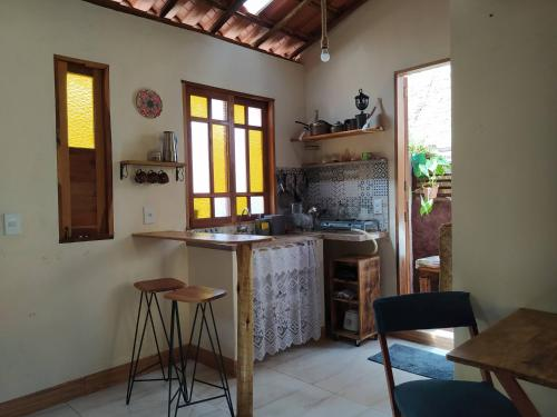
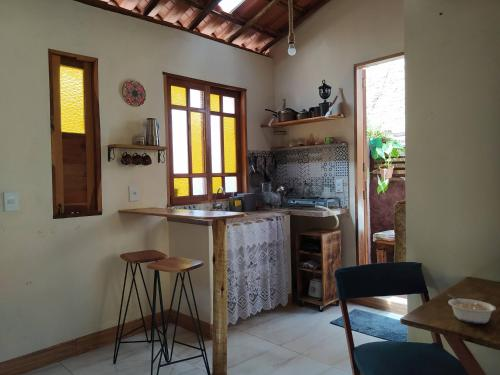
+ legume (469, 310)
